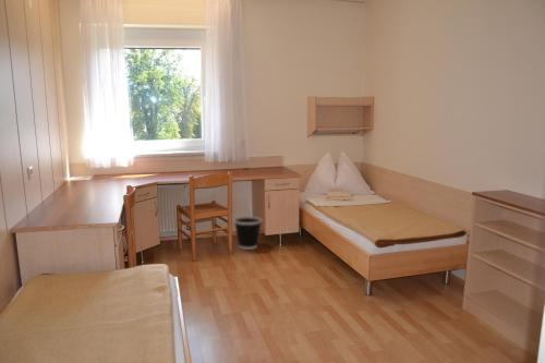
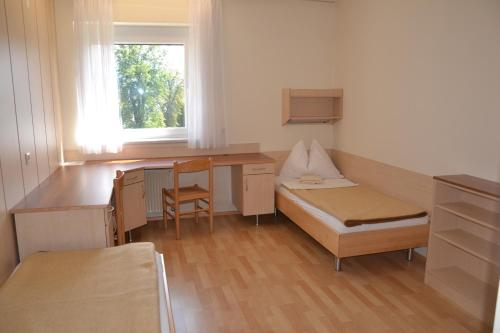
- wastebasket (247, 232)
